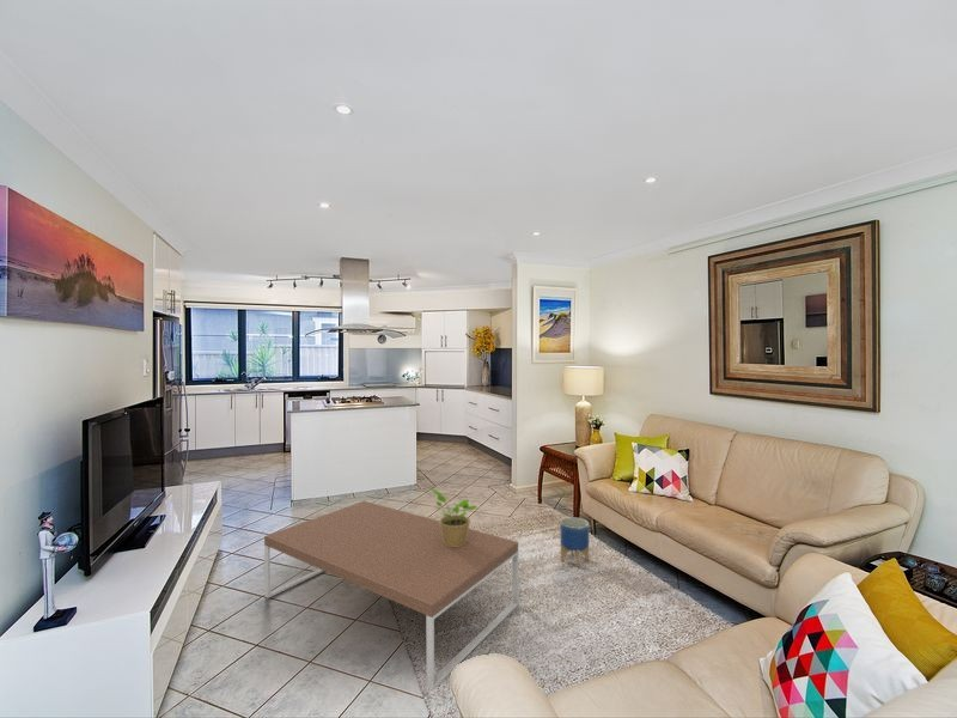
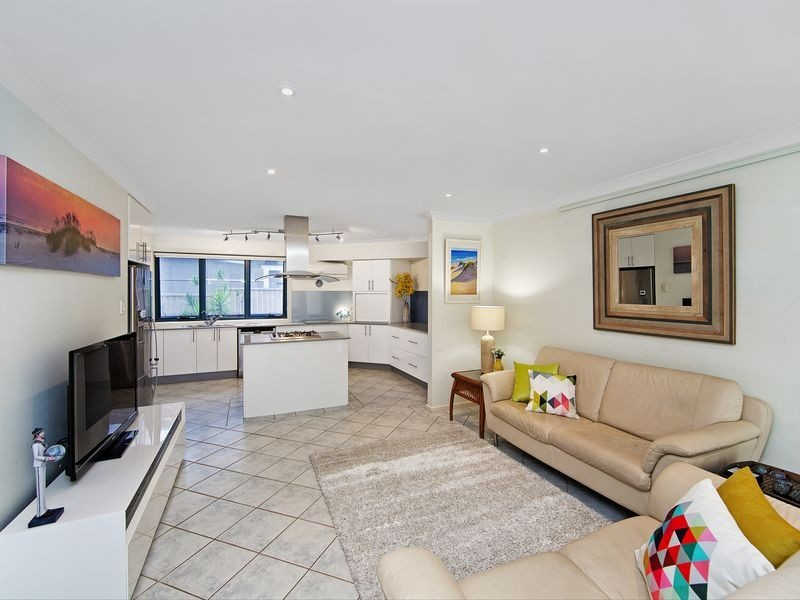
- planter (574, 541)
- potted plant (453, 515)
- coffee table (389, 570)
